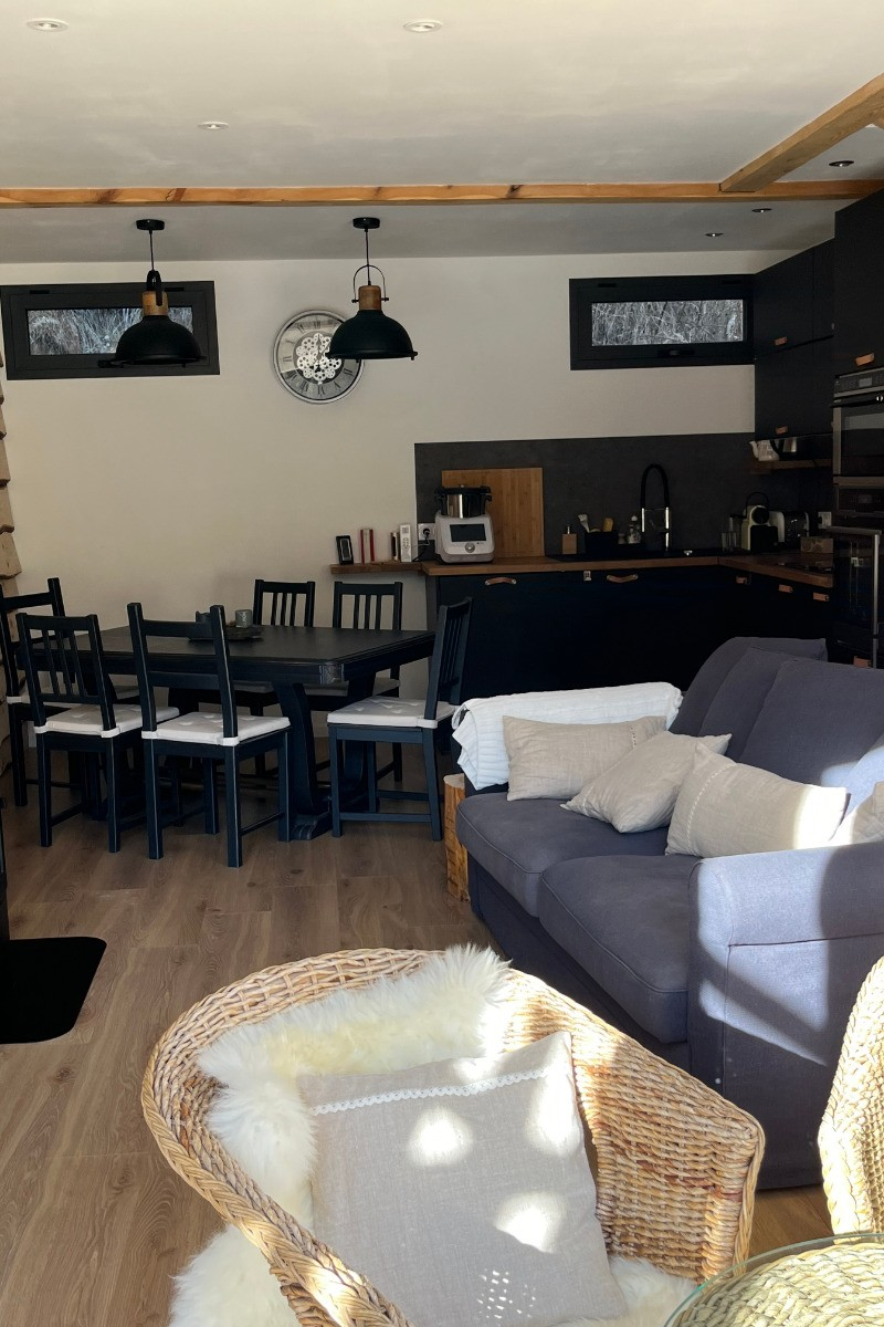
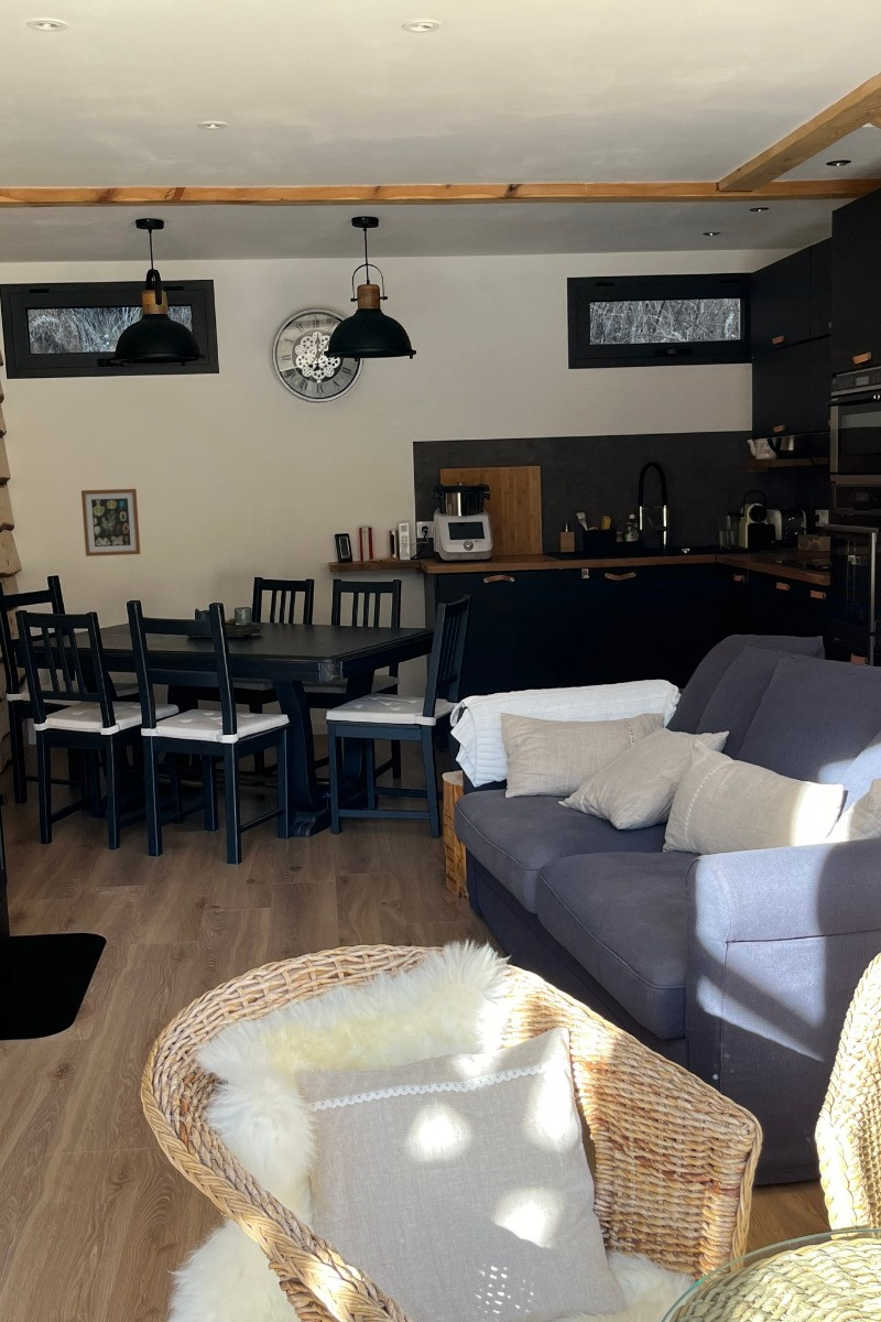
+ wall art (110, 522)
